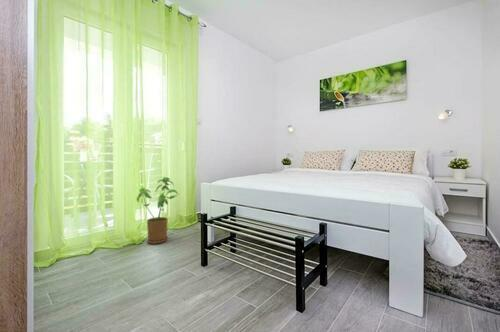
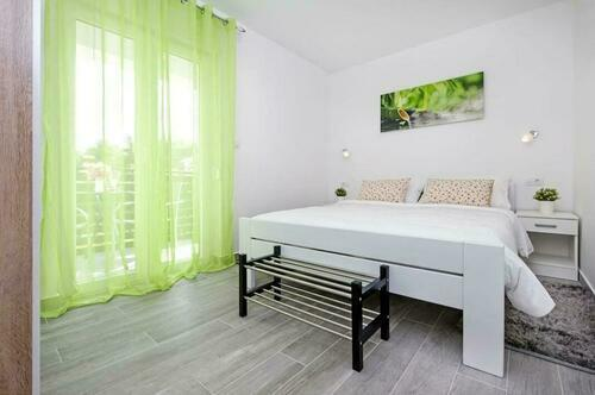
- house plant (160, 209)
